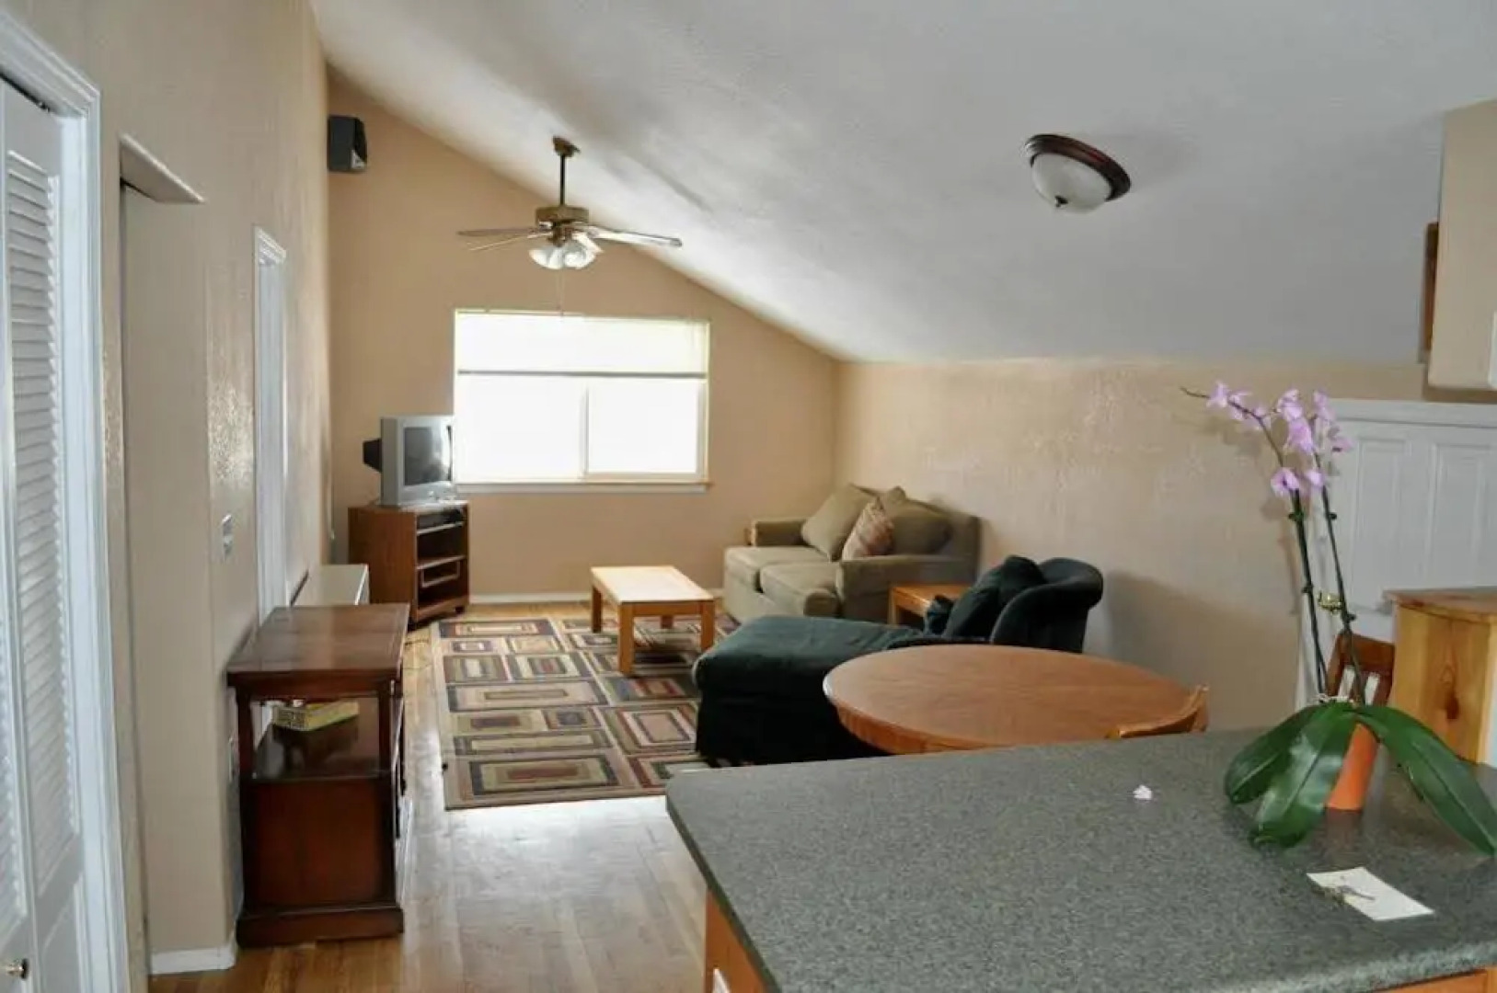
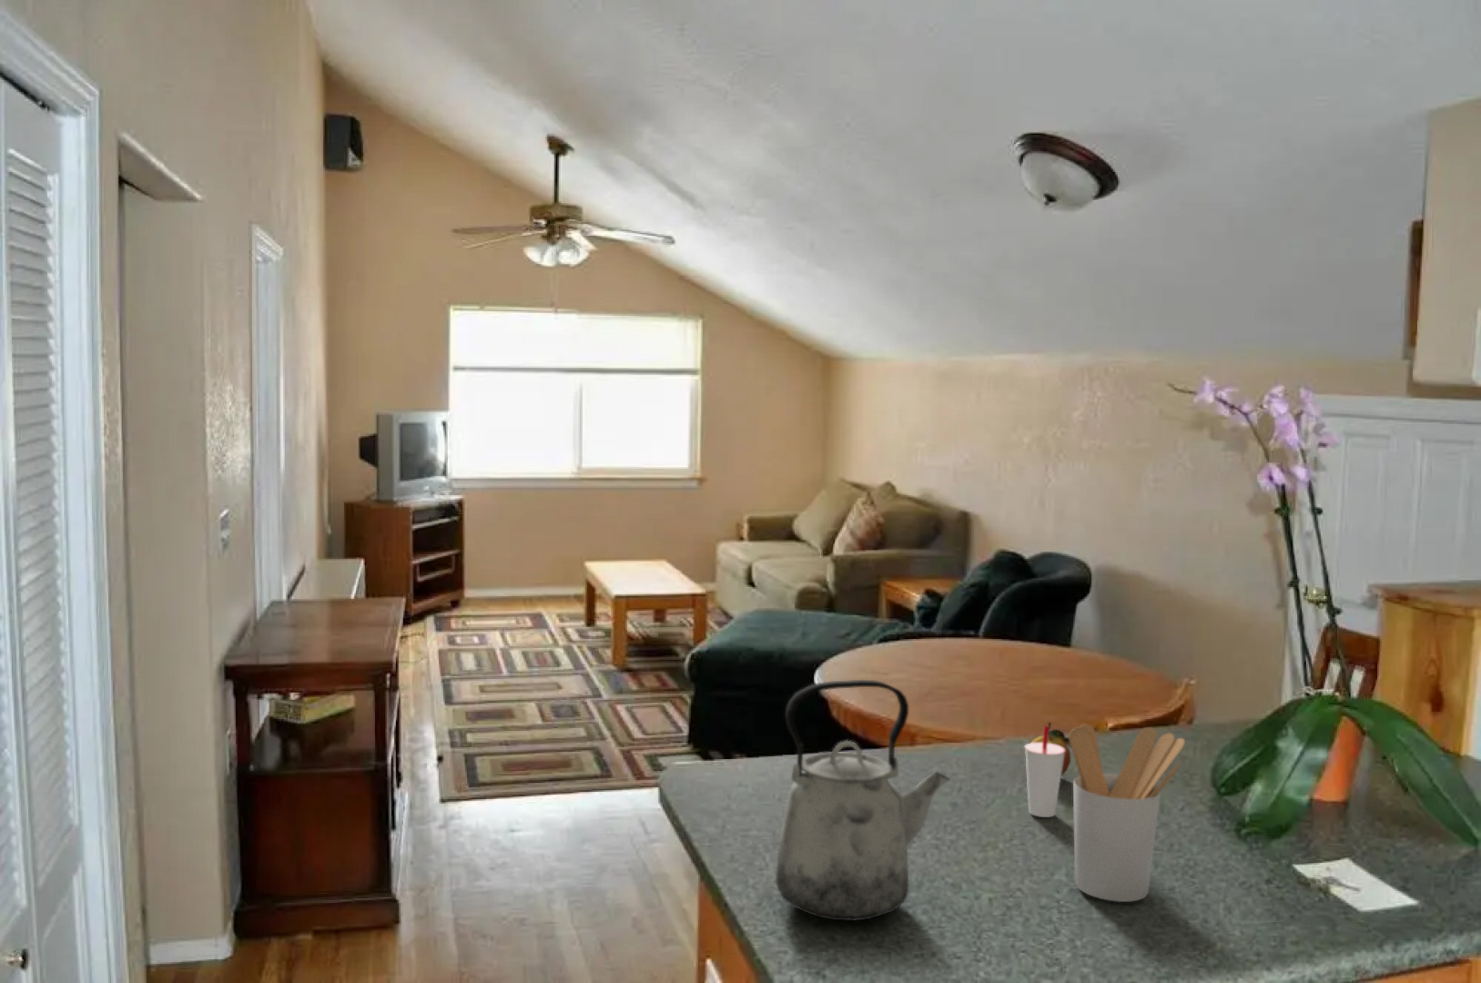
+ utensil holder (1128, 807)
+ kettle (868, 791)
+ cup (1043, 769)
+ fruit (1056, 745)
